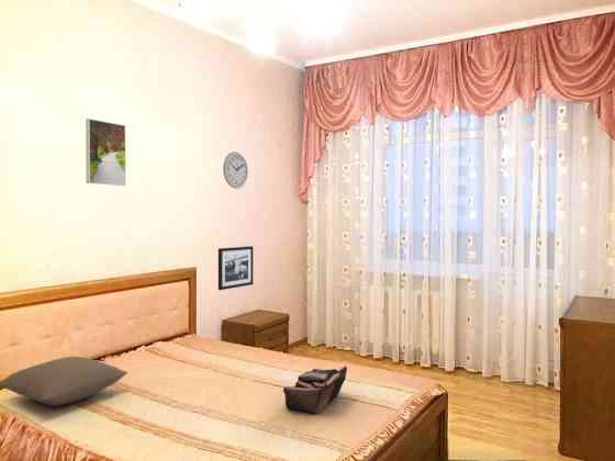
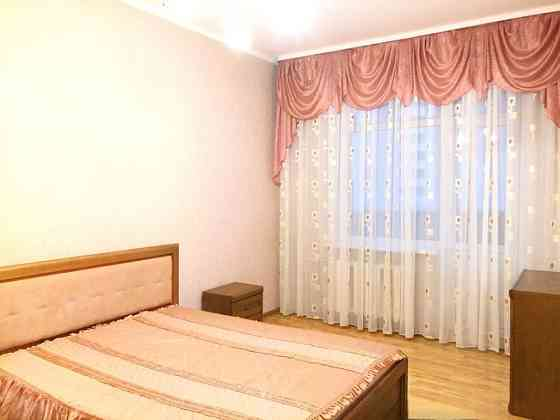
- picture frame (236, 267)
- pillow (64, 379)
- tote bag (314, 385)
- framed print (107, 153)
- wall clock (236, 170)
